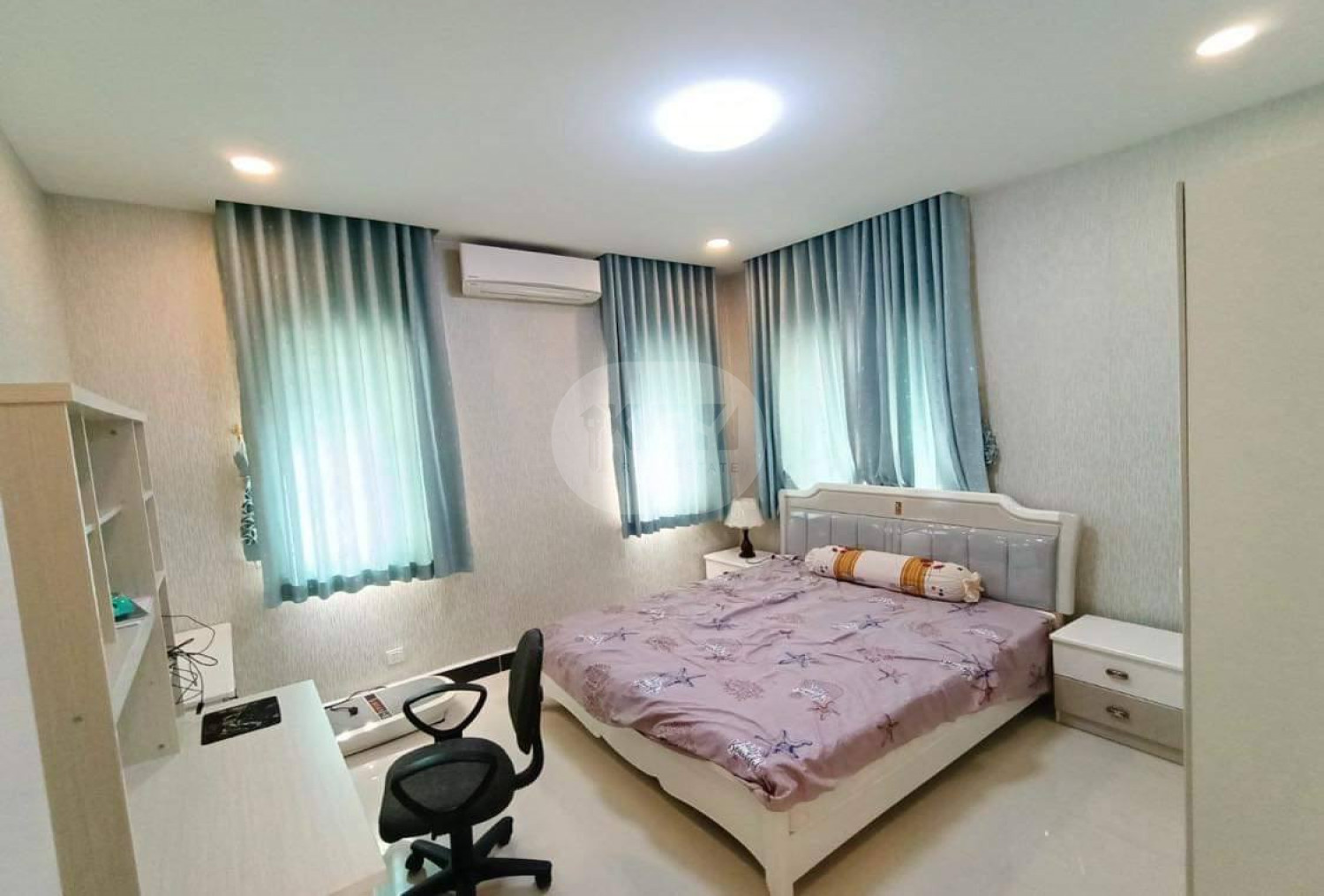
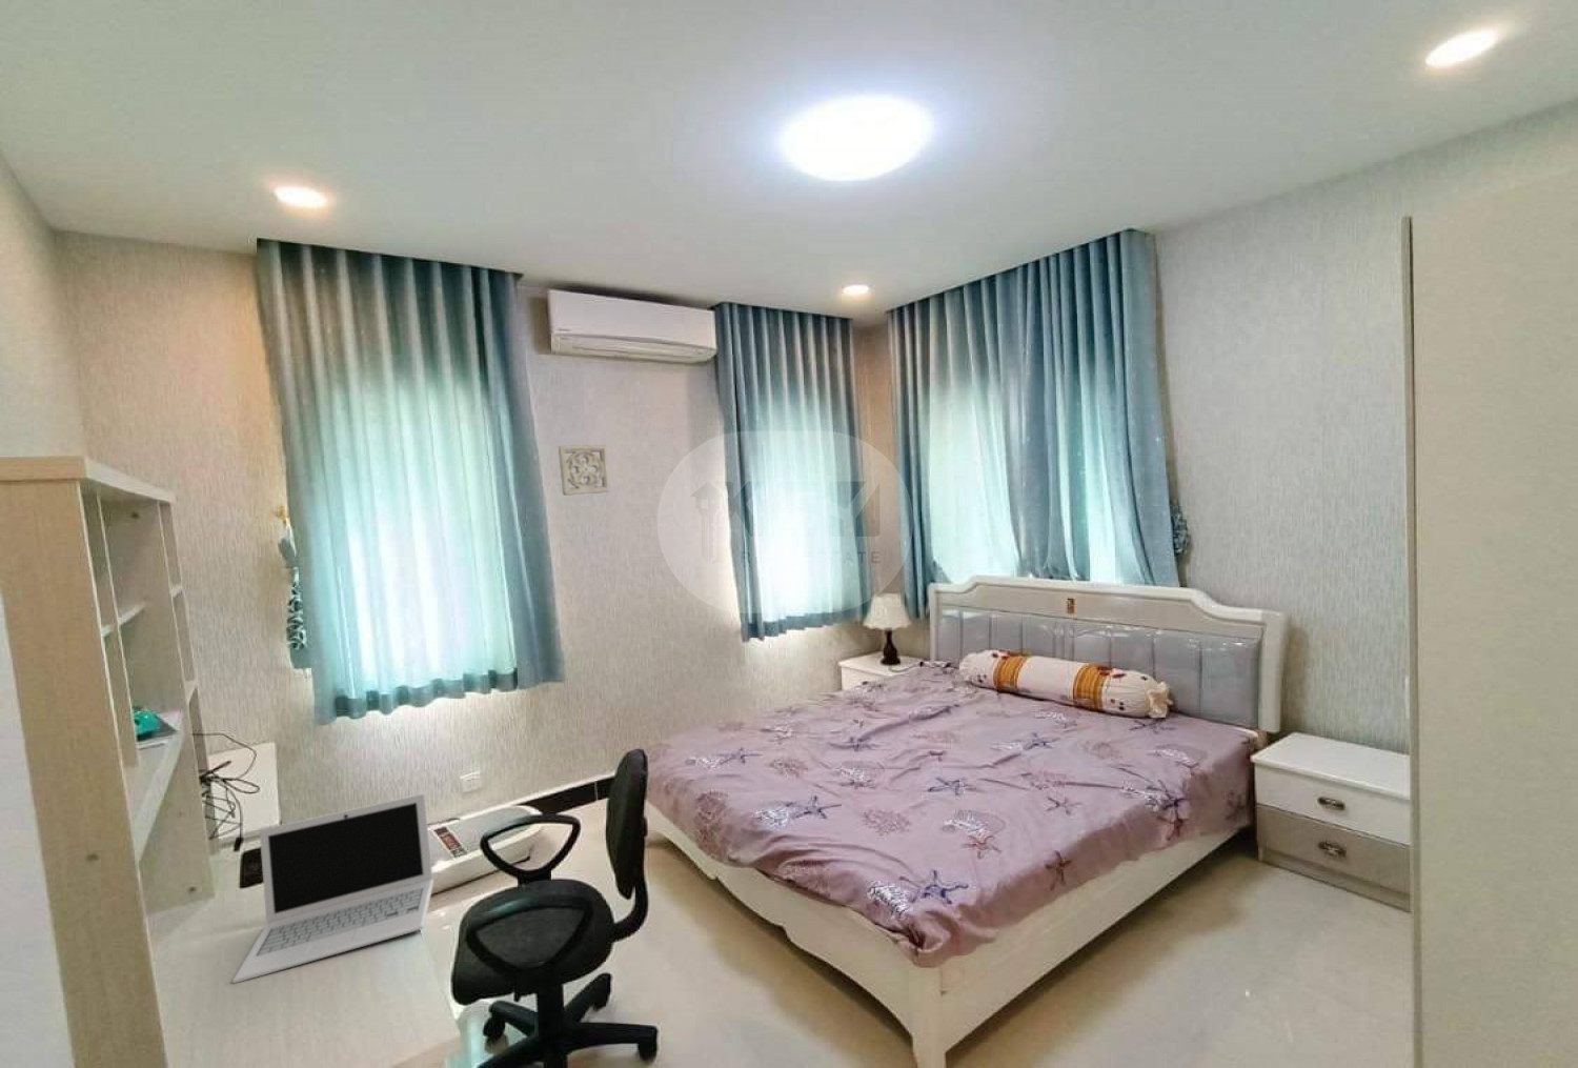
+ wall ornament (584, 470)
+ laptop (338, 877)
